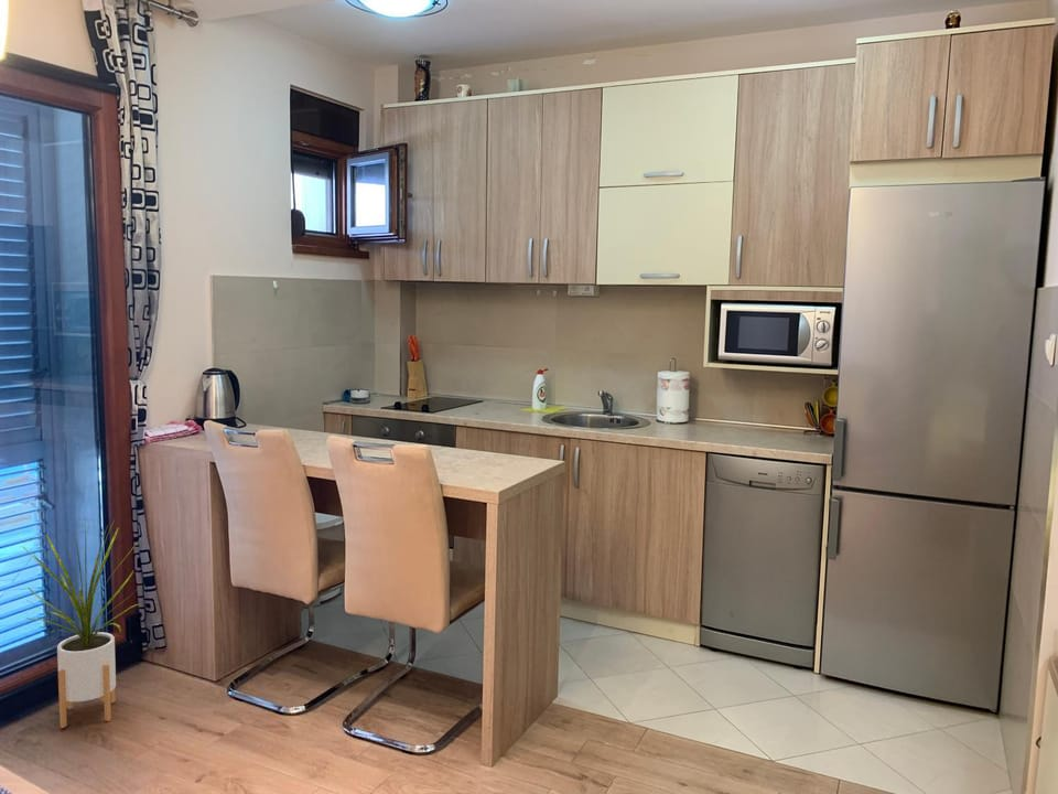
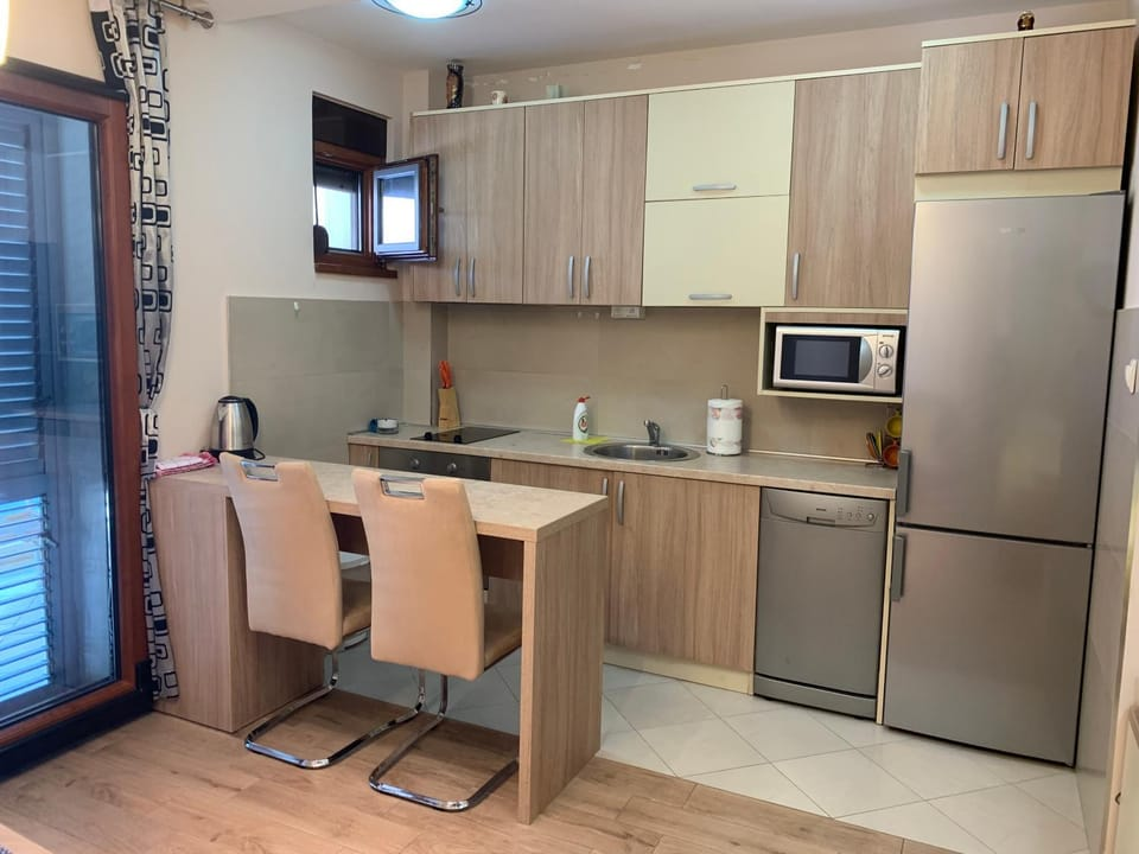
- house plant (85, 618)
